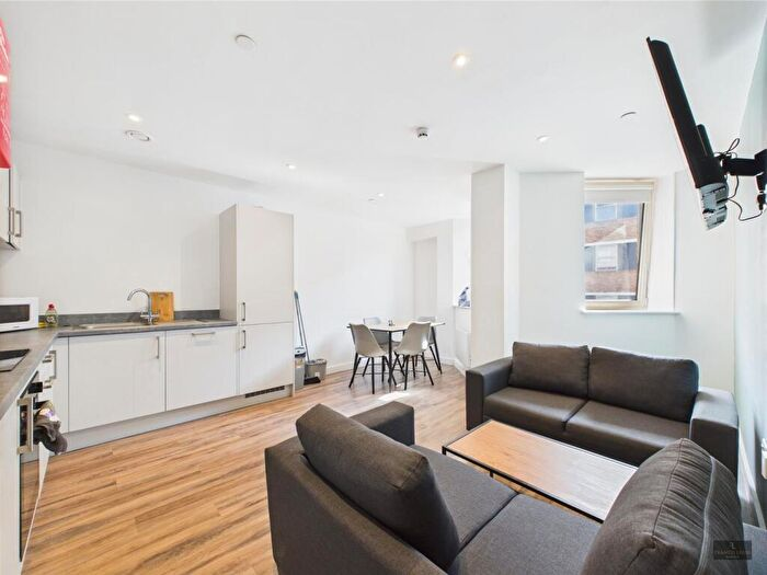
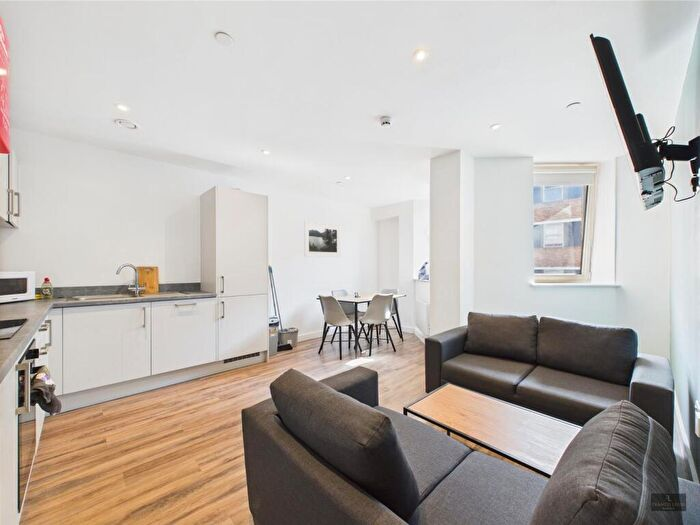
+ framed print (323, 240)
